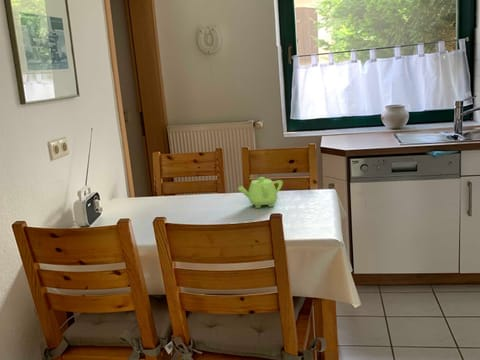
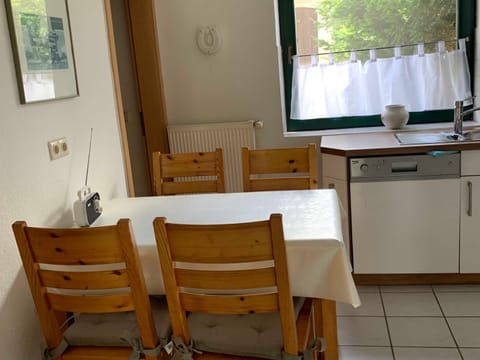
- teapot (260, 191)
